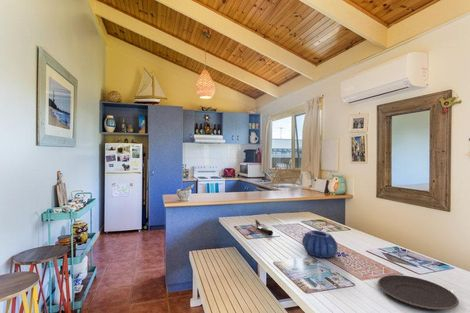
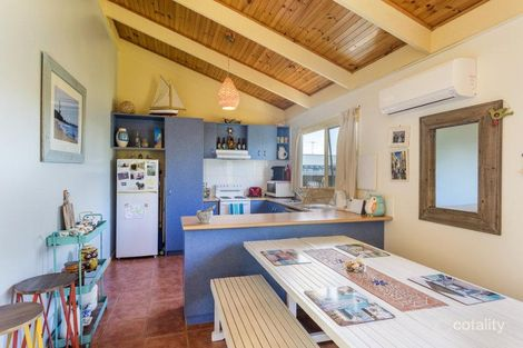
- decorative bowl (319, 243)
- plate (415, 292)
- spoon (263, 228)
